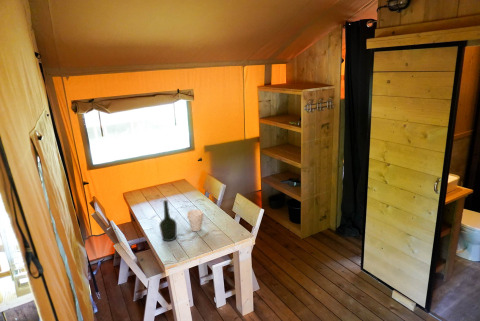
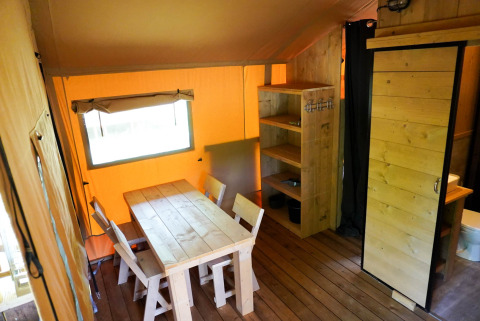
- bottle (167, 219)
- cup (195, 221)
